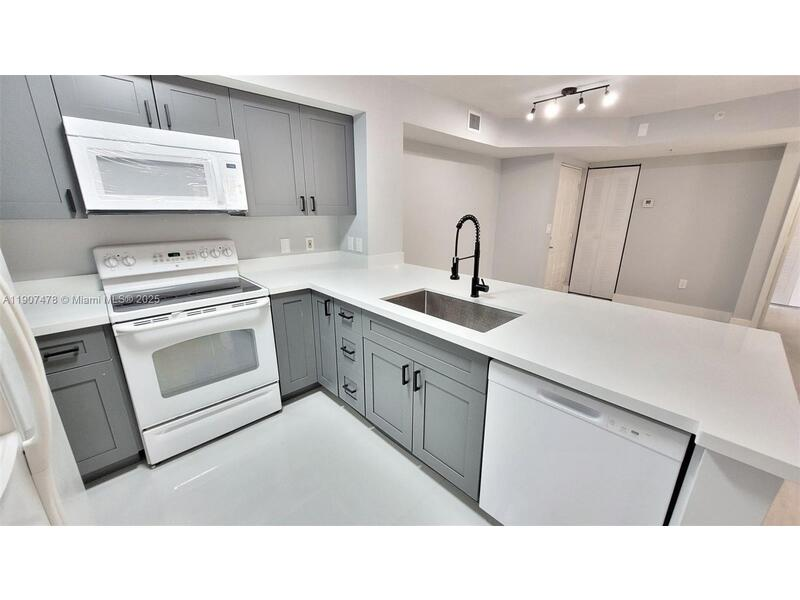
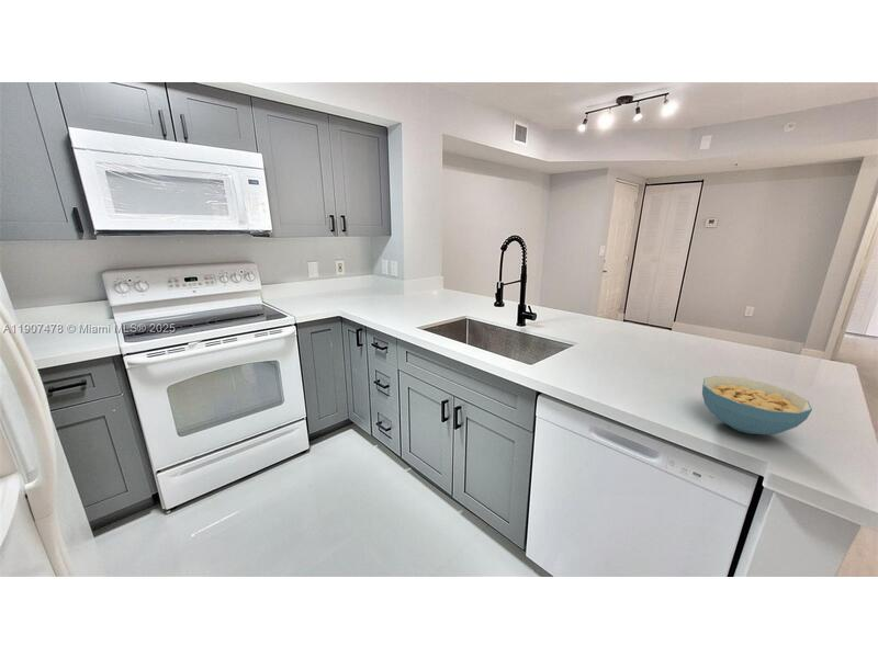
+ cereal bowl (747, 410)
